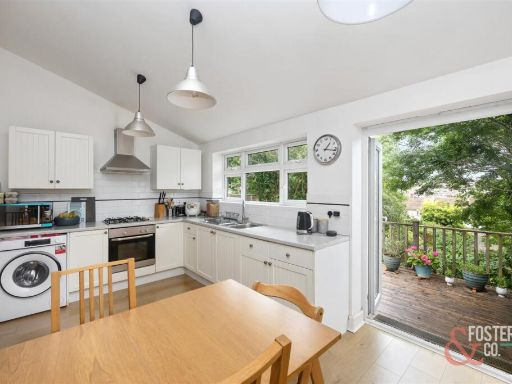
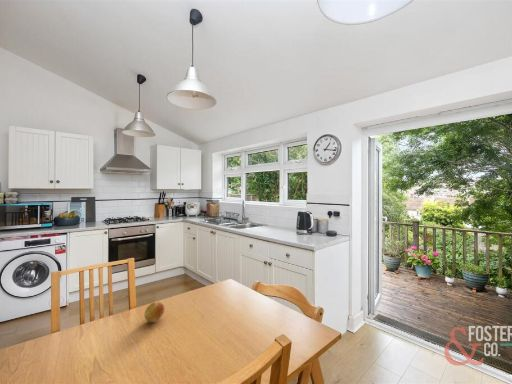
+ fruit (154, 311)
